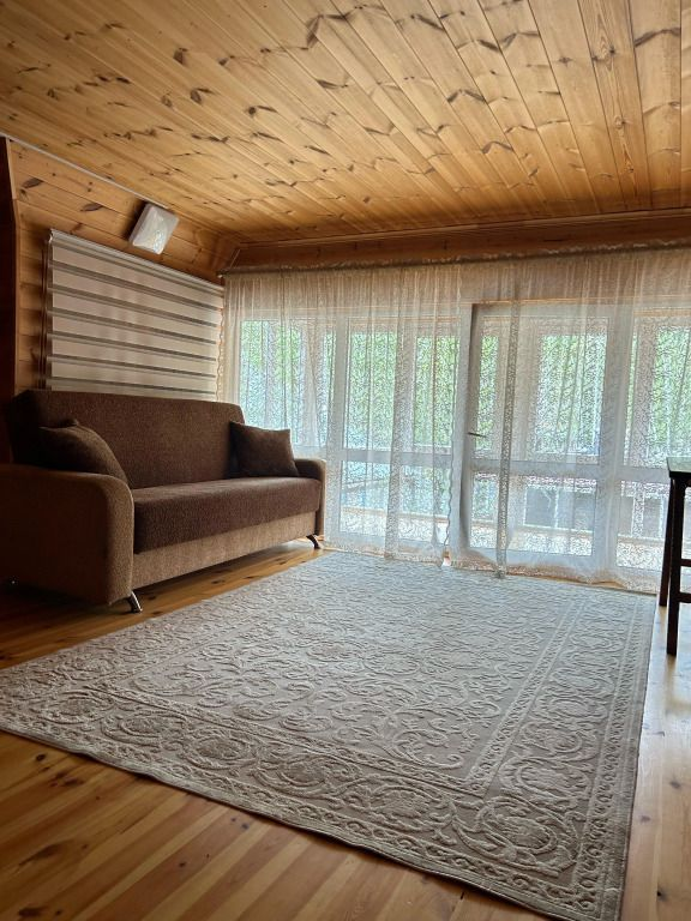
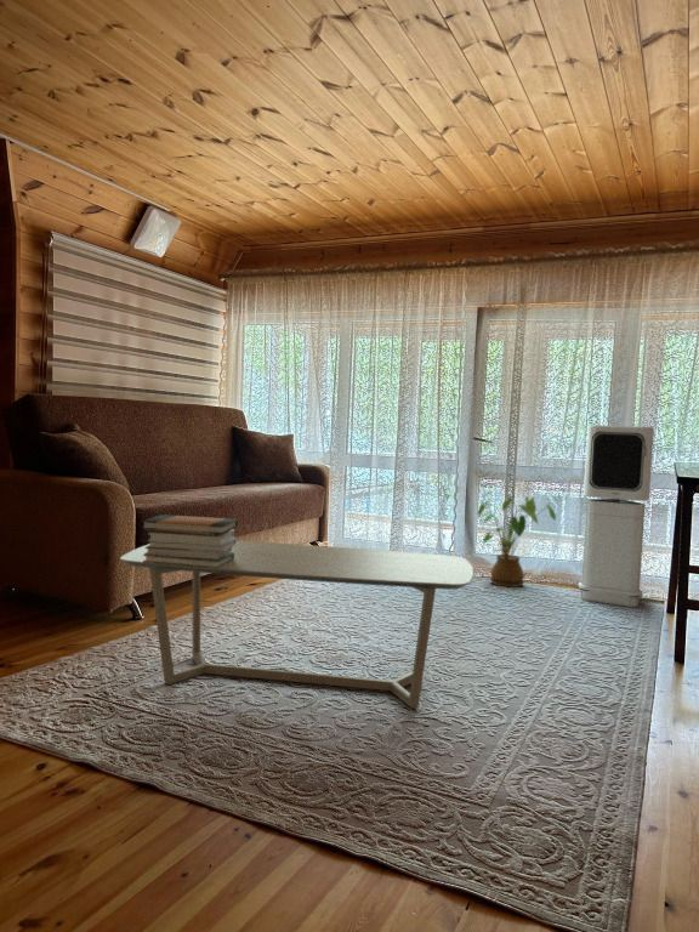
+ book stack (191, 539)
+ air purifier (615, 512)
+ house plant (513, 541)
+ coffee table (308, 580)
